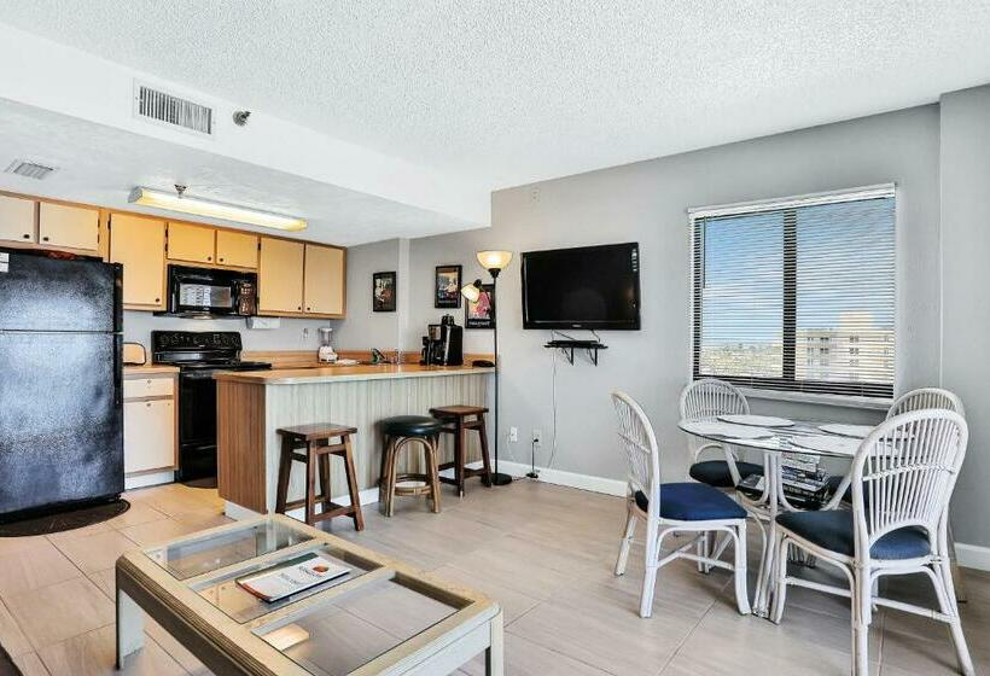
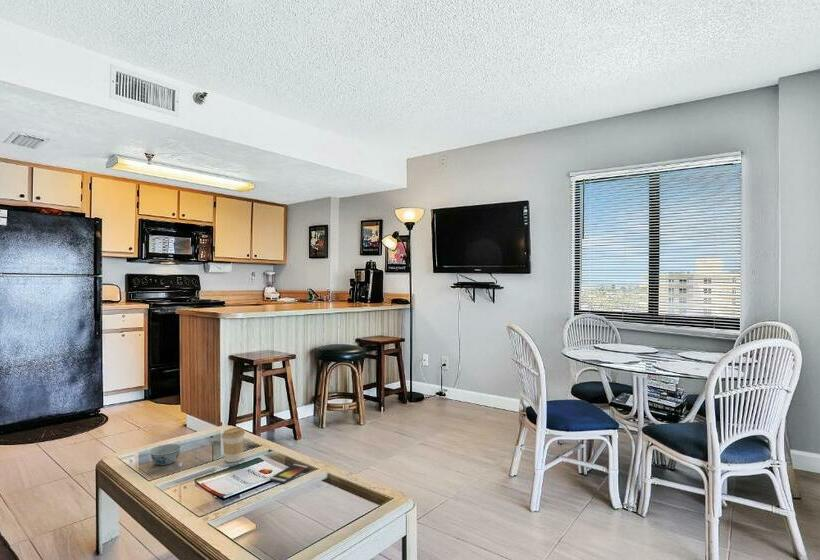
+ smartphone (289, 473)
+ bowl (165, 455)
+ coffee cup (233, 444)
